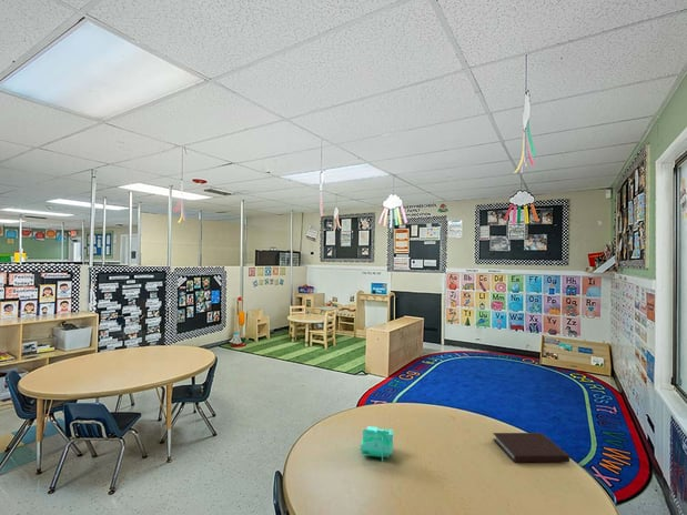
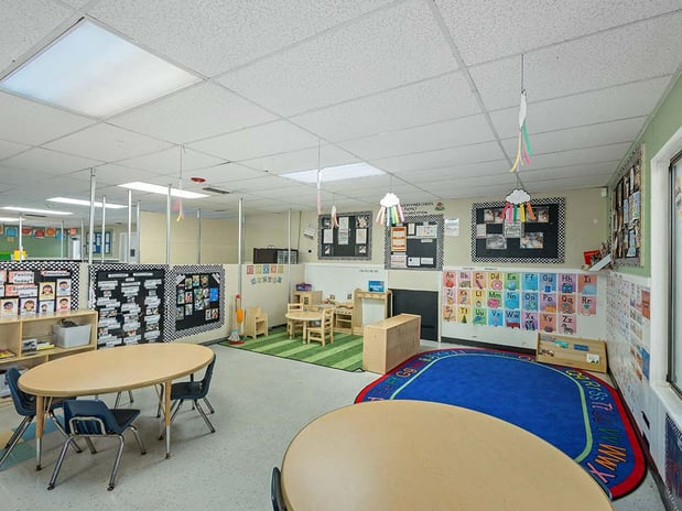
- notebook (528, 446)
- puzzle (377, 440)
